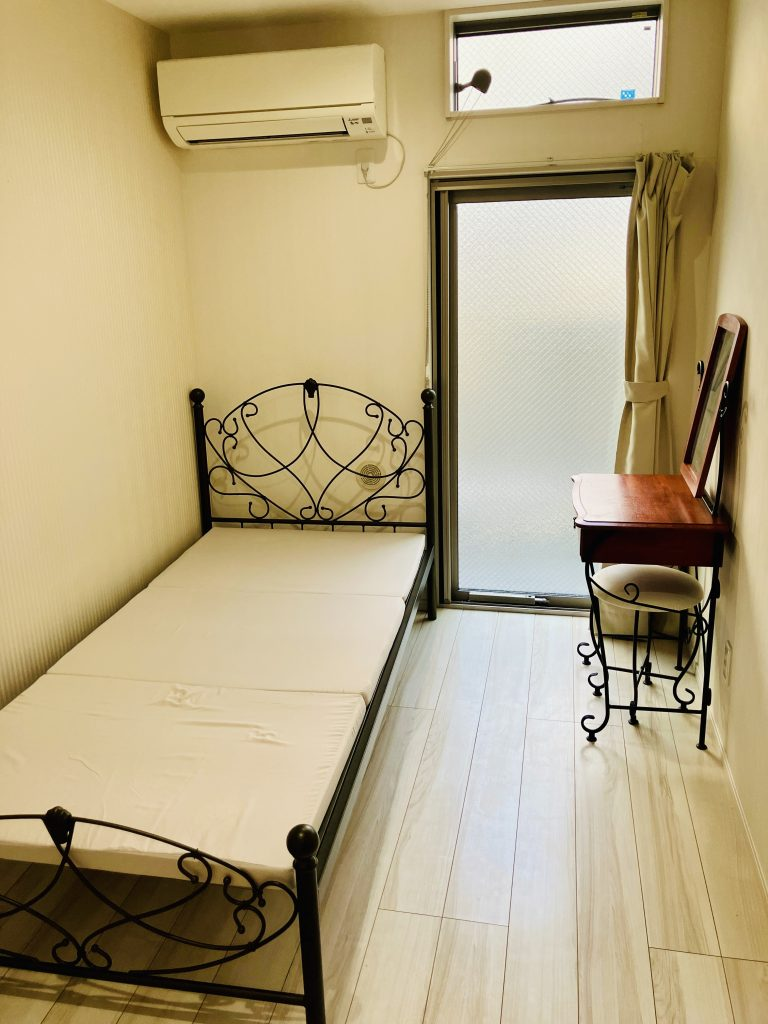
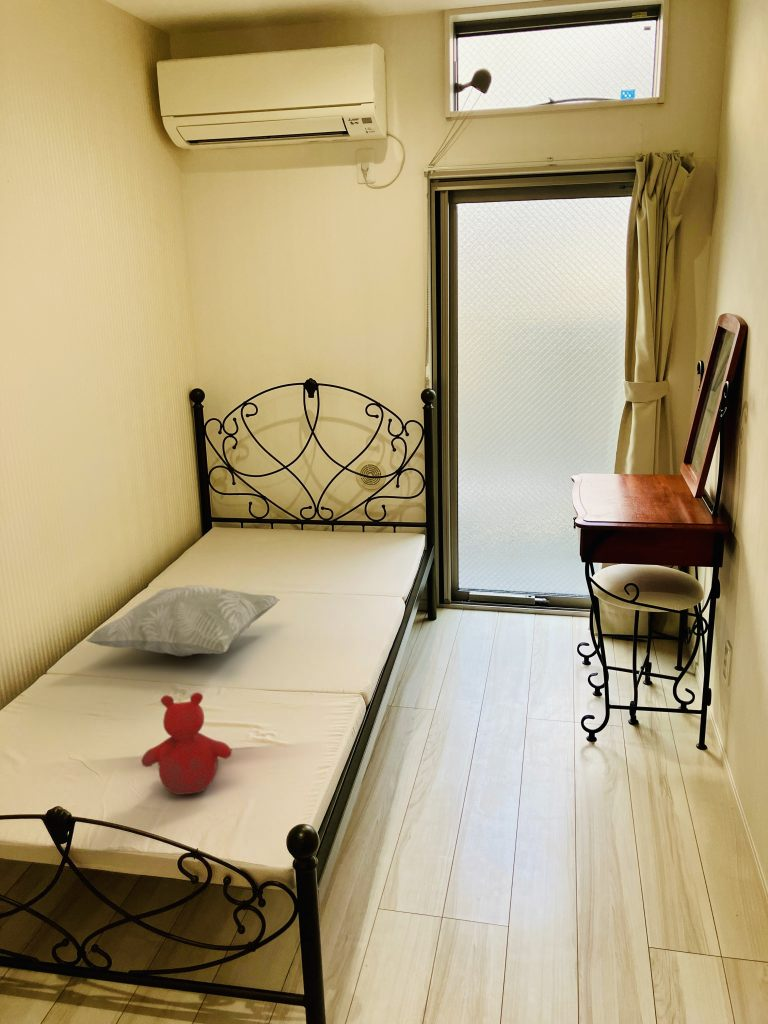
+ decorative pillow (189, 618)
+ stuffed bear (186, 735)
